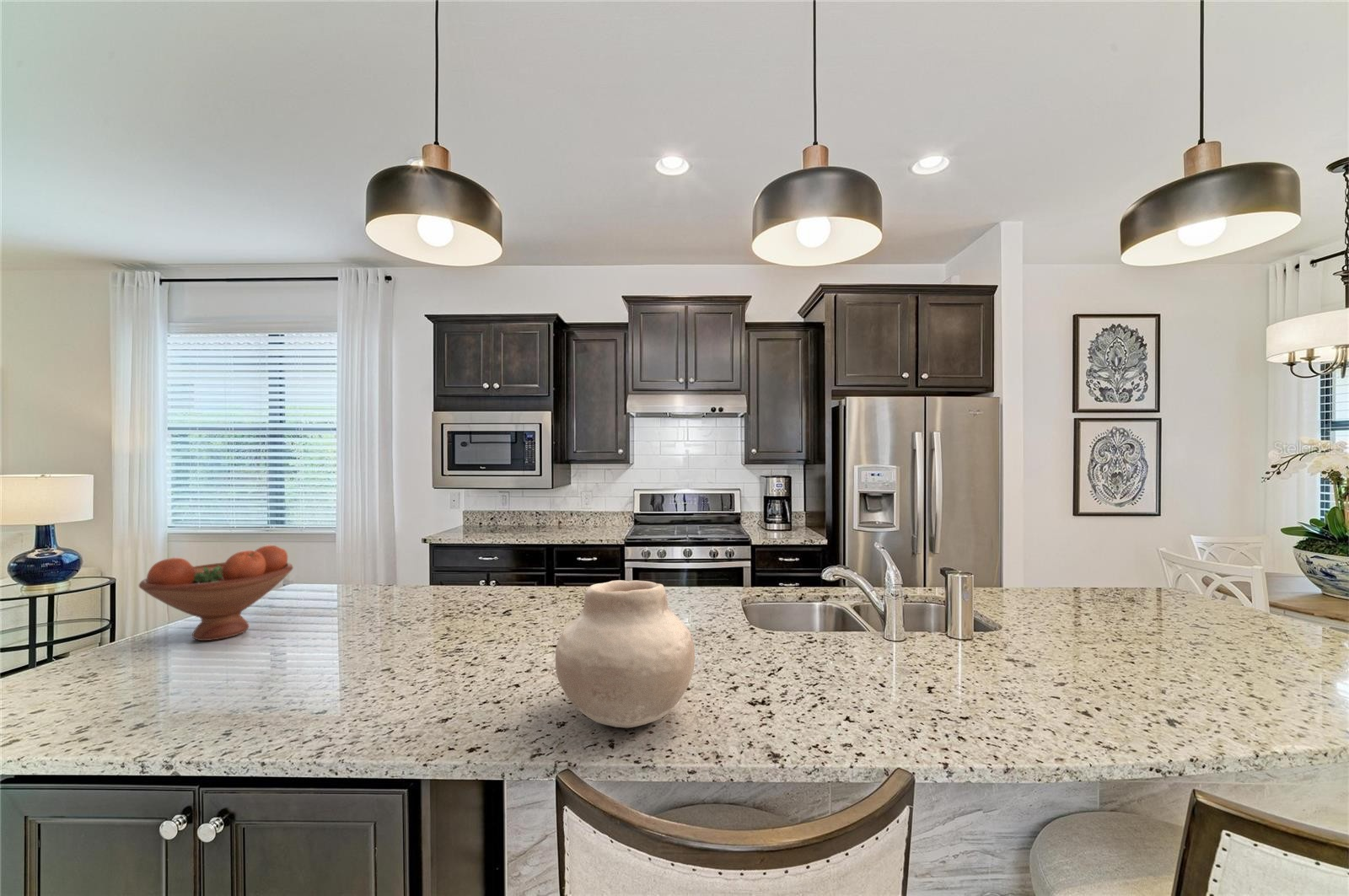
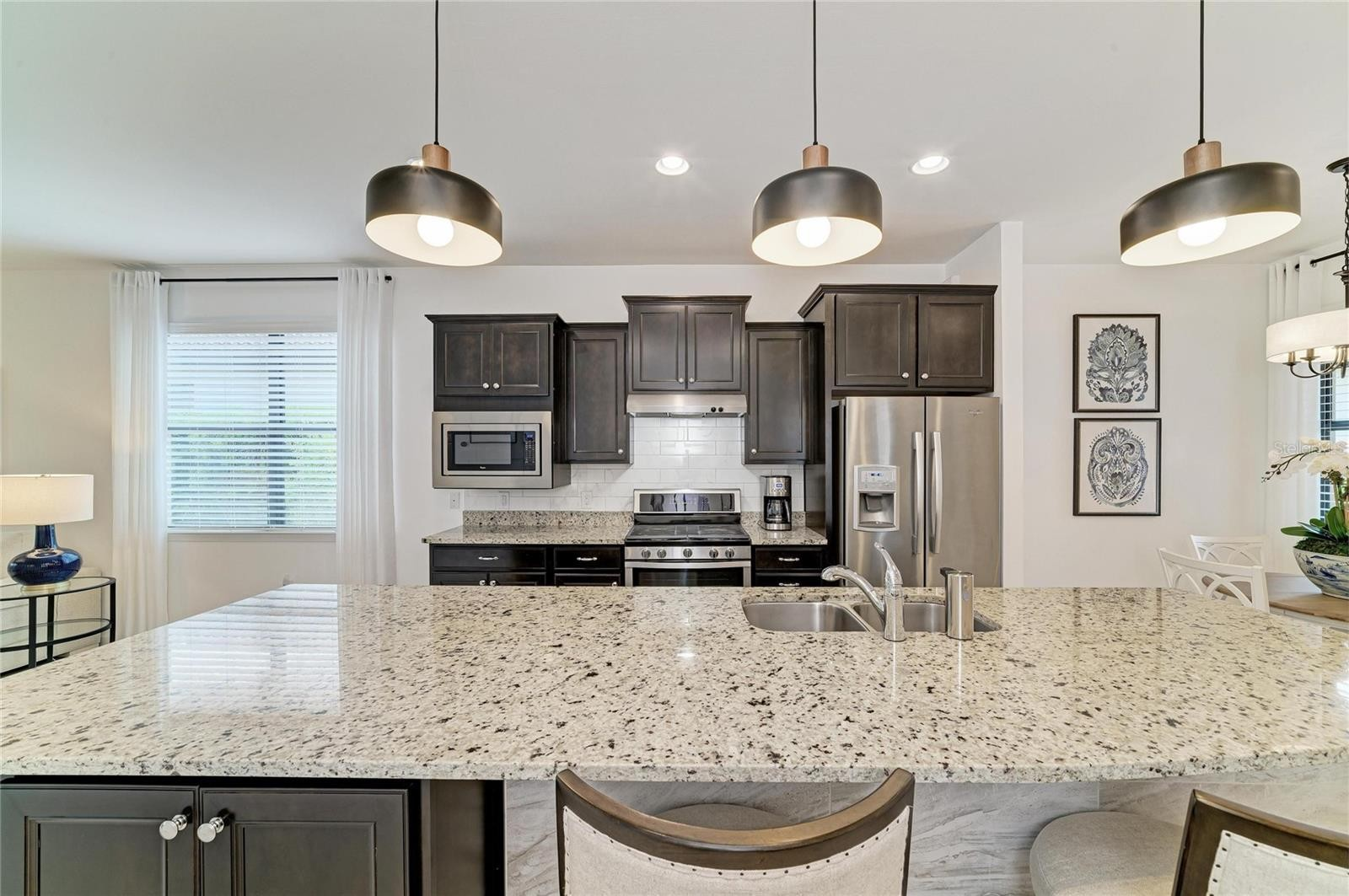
- fruit bowl (221, 591)
- vase (626, 647)
